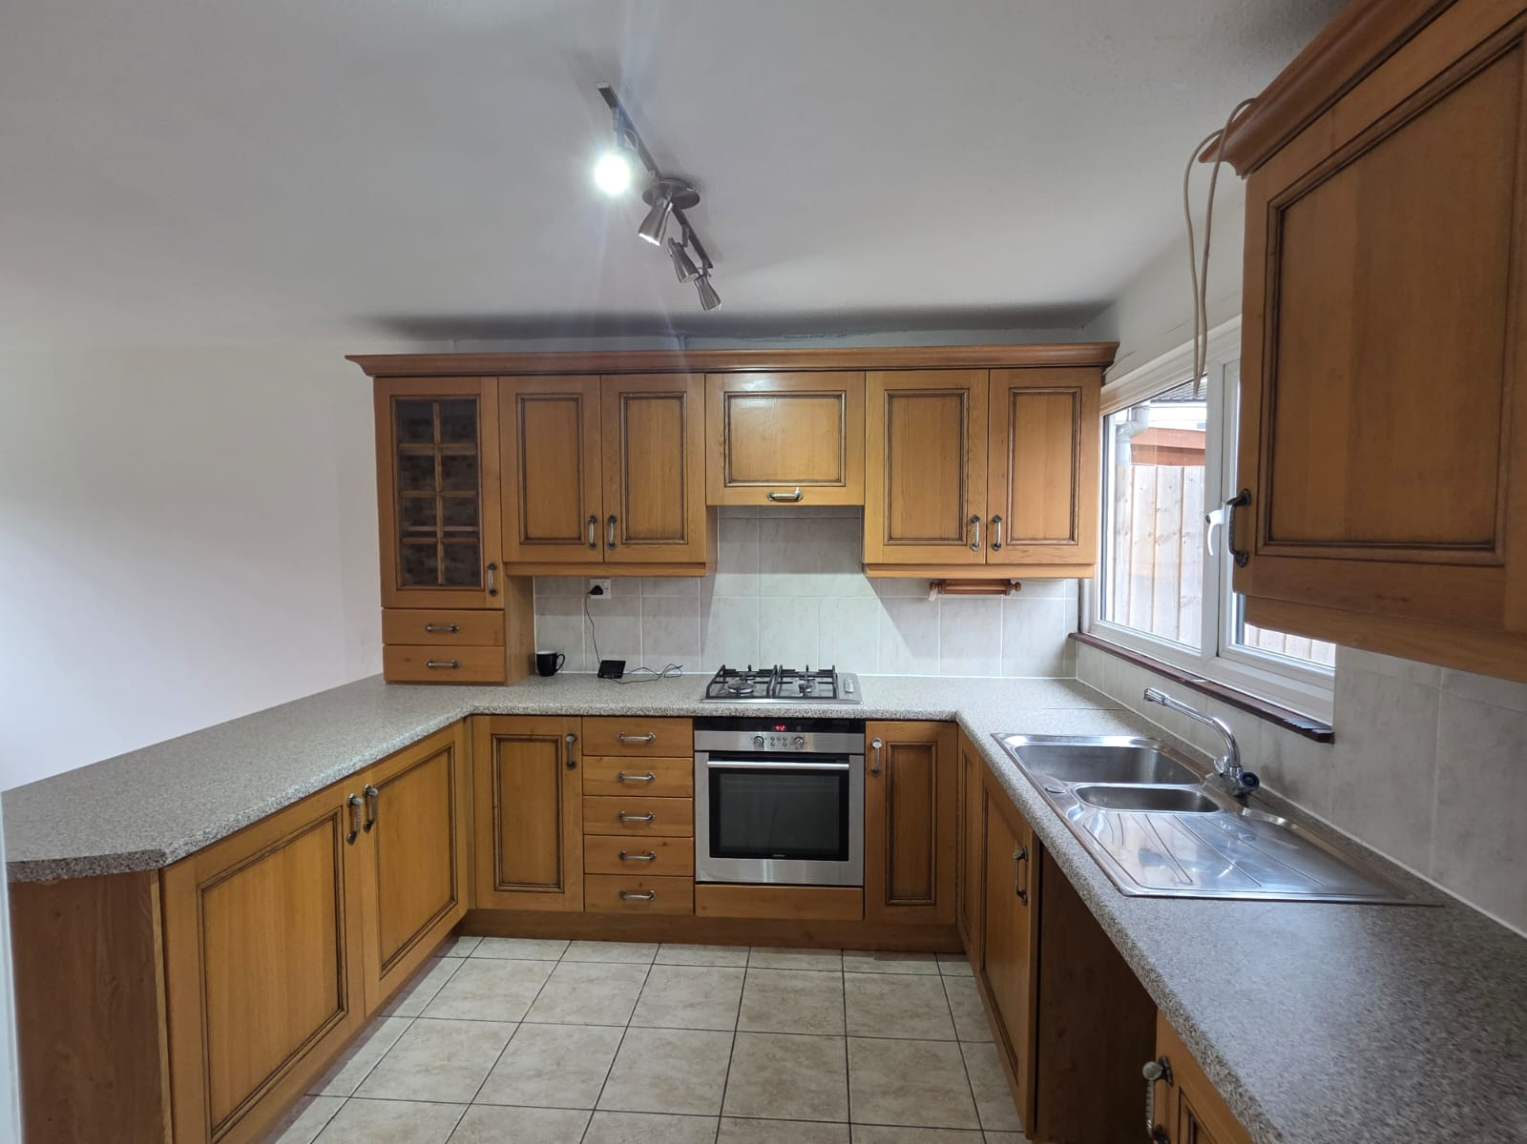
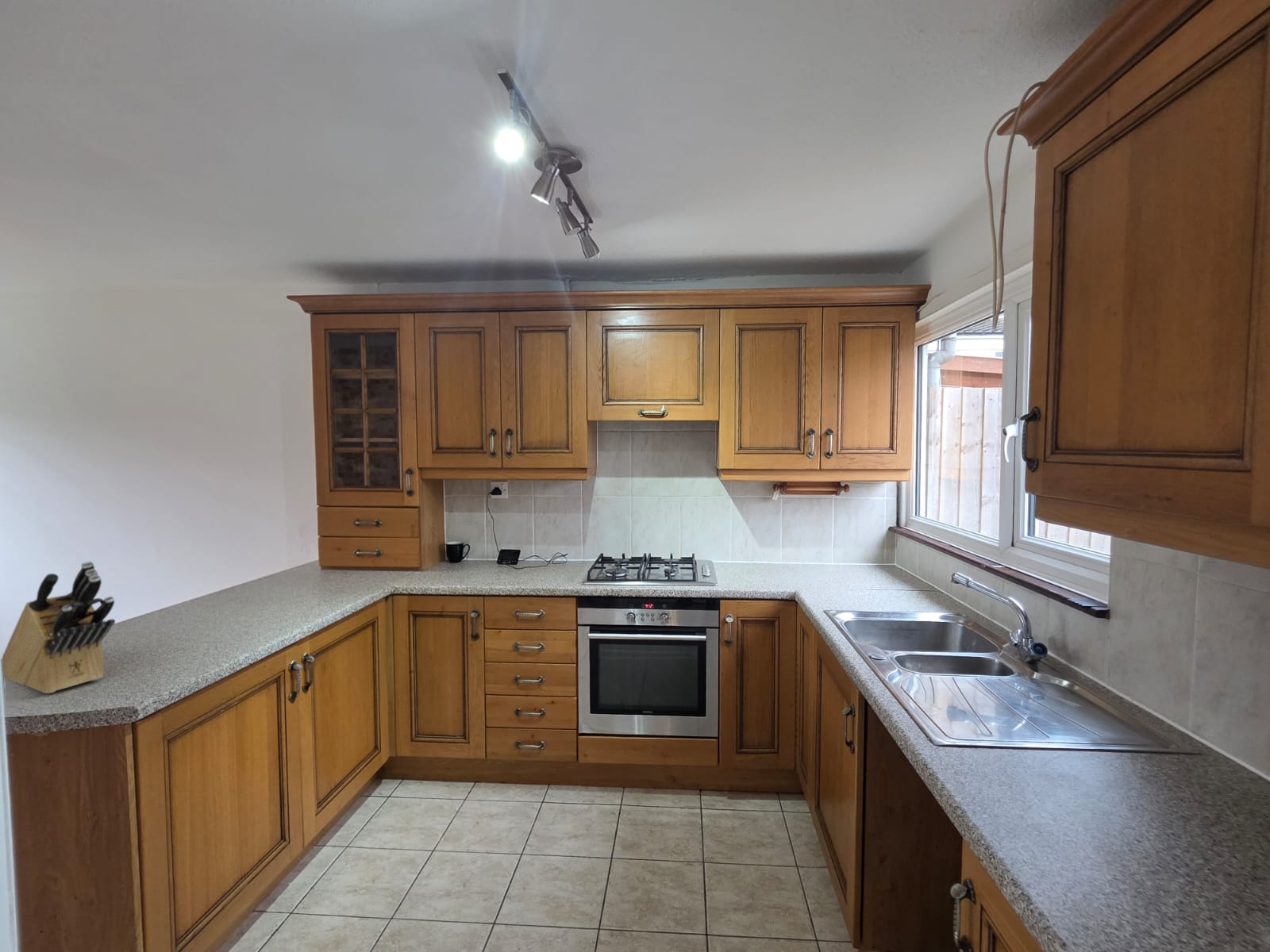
+ knife block (56, 620)
